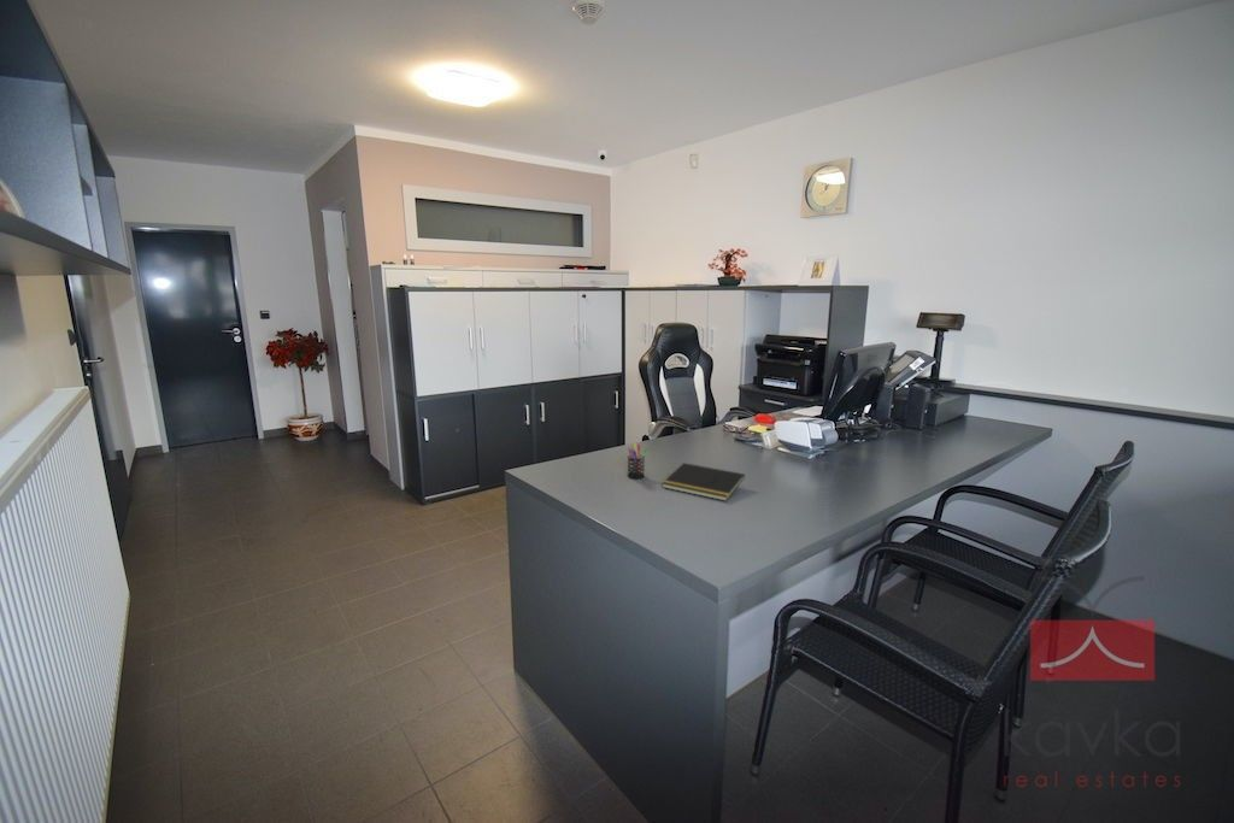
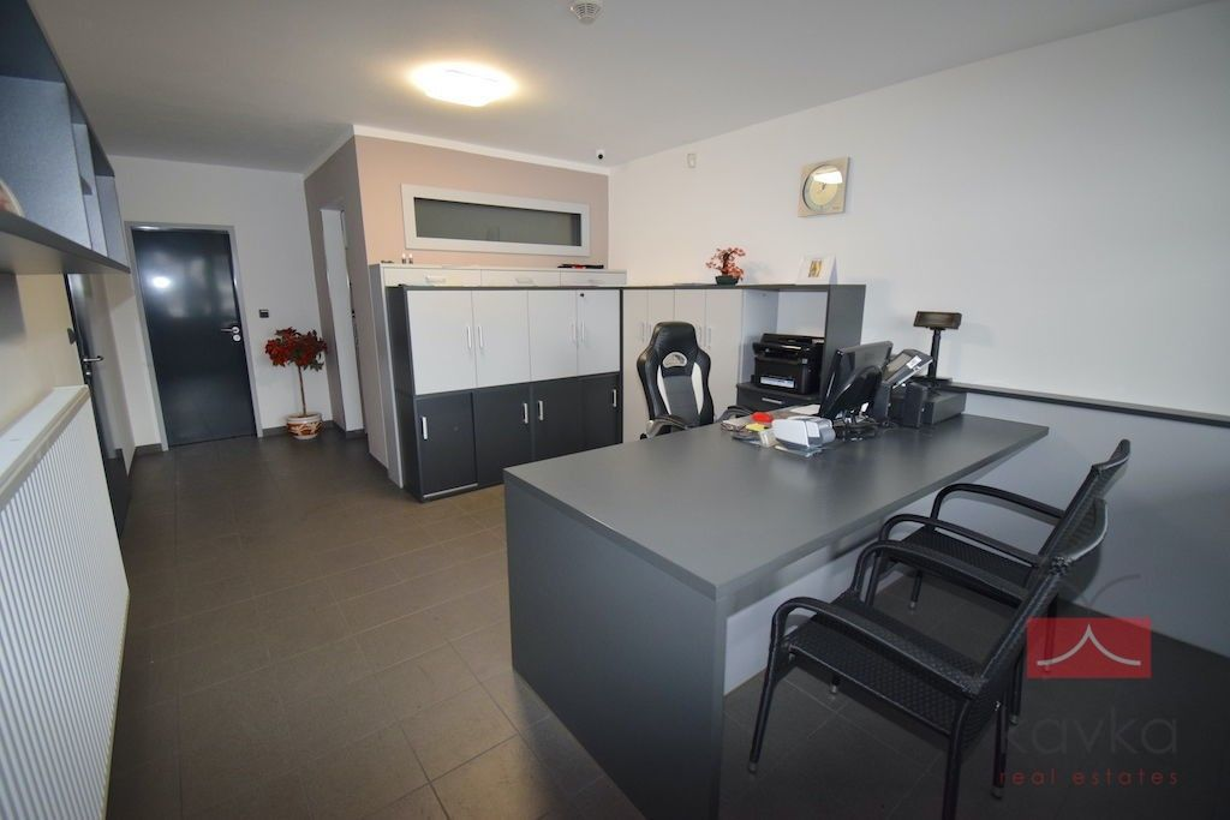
- notepad (703, 480)
- pen holder (637, 459)
